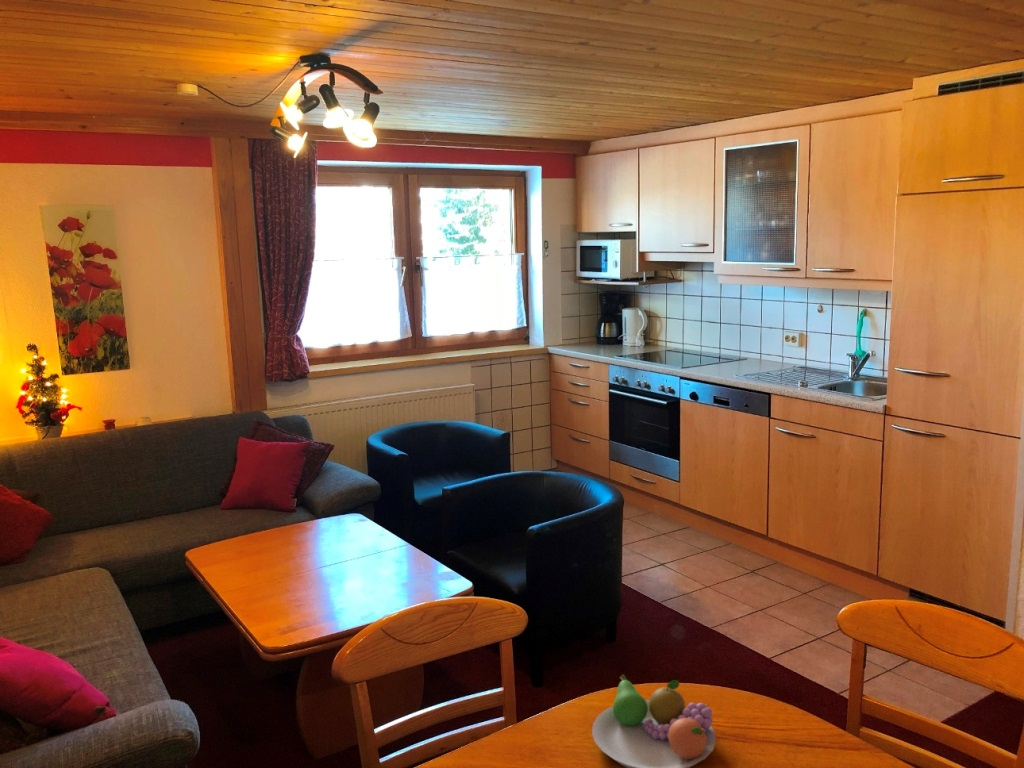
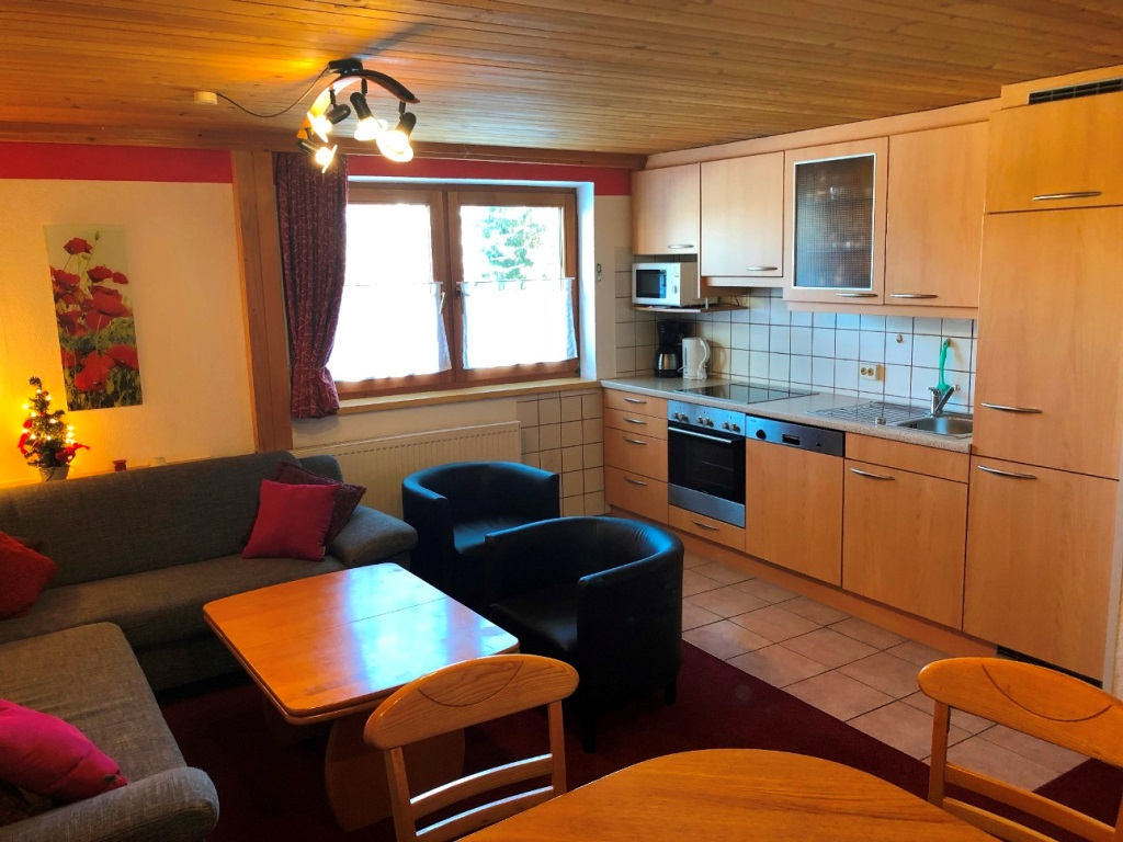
- fruit bowl (652, 718)
